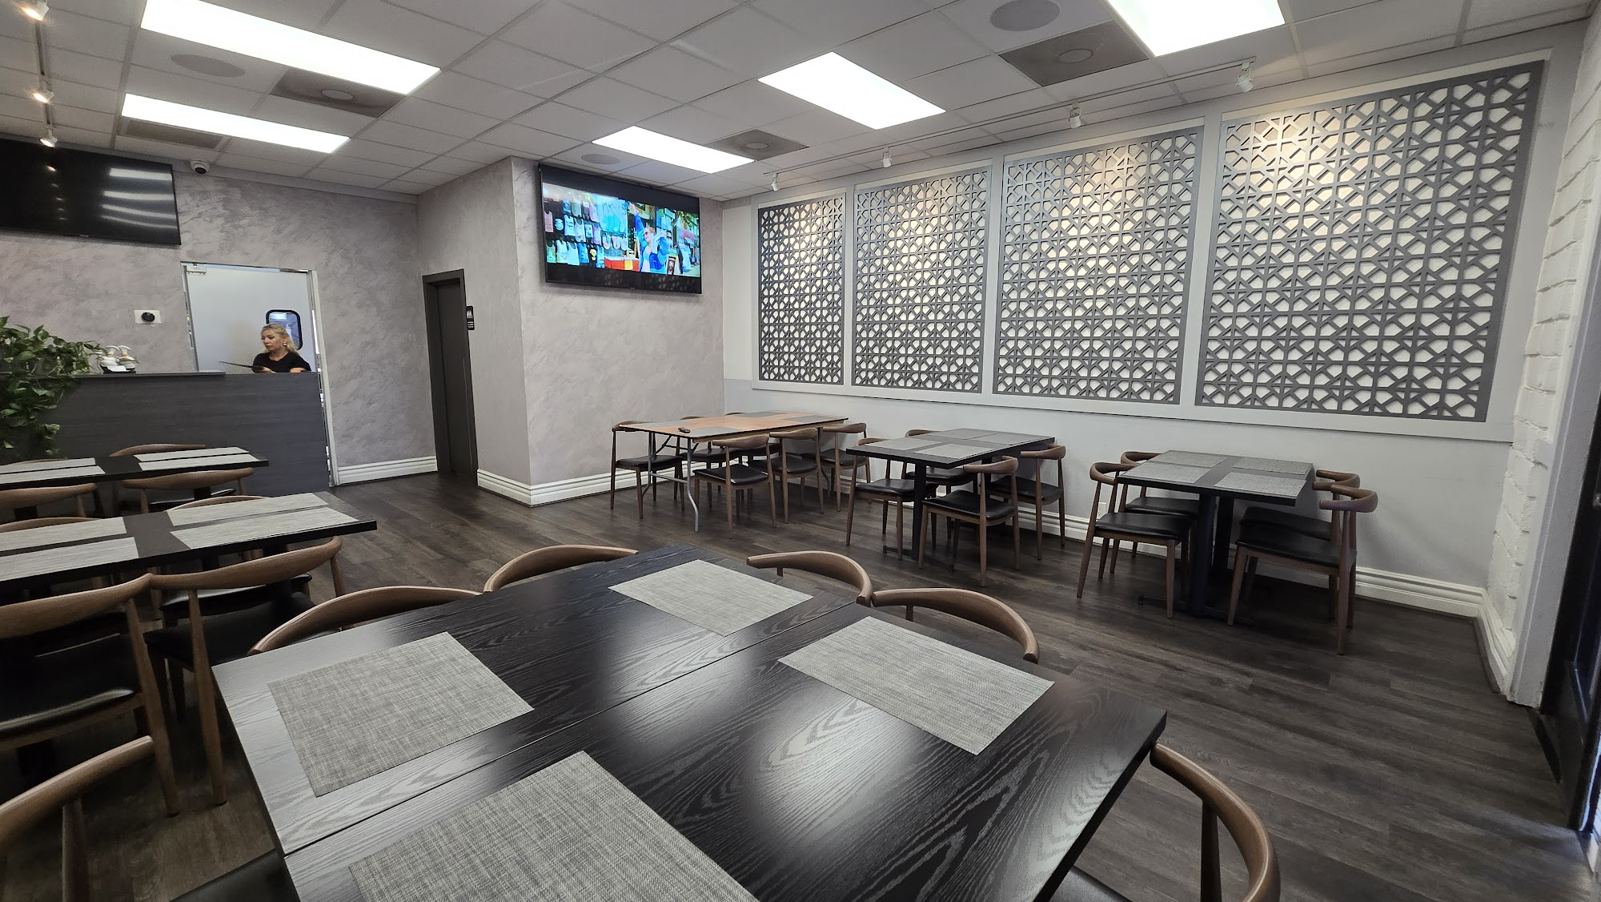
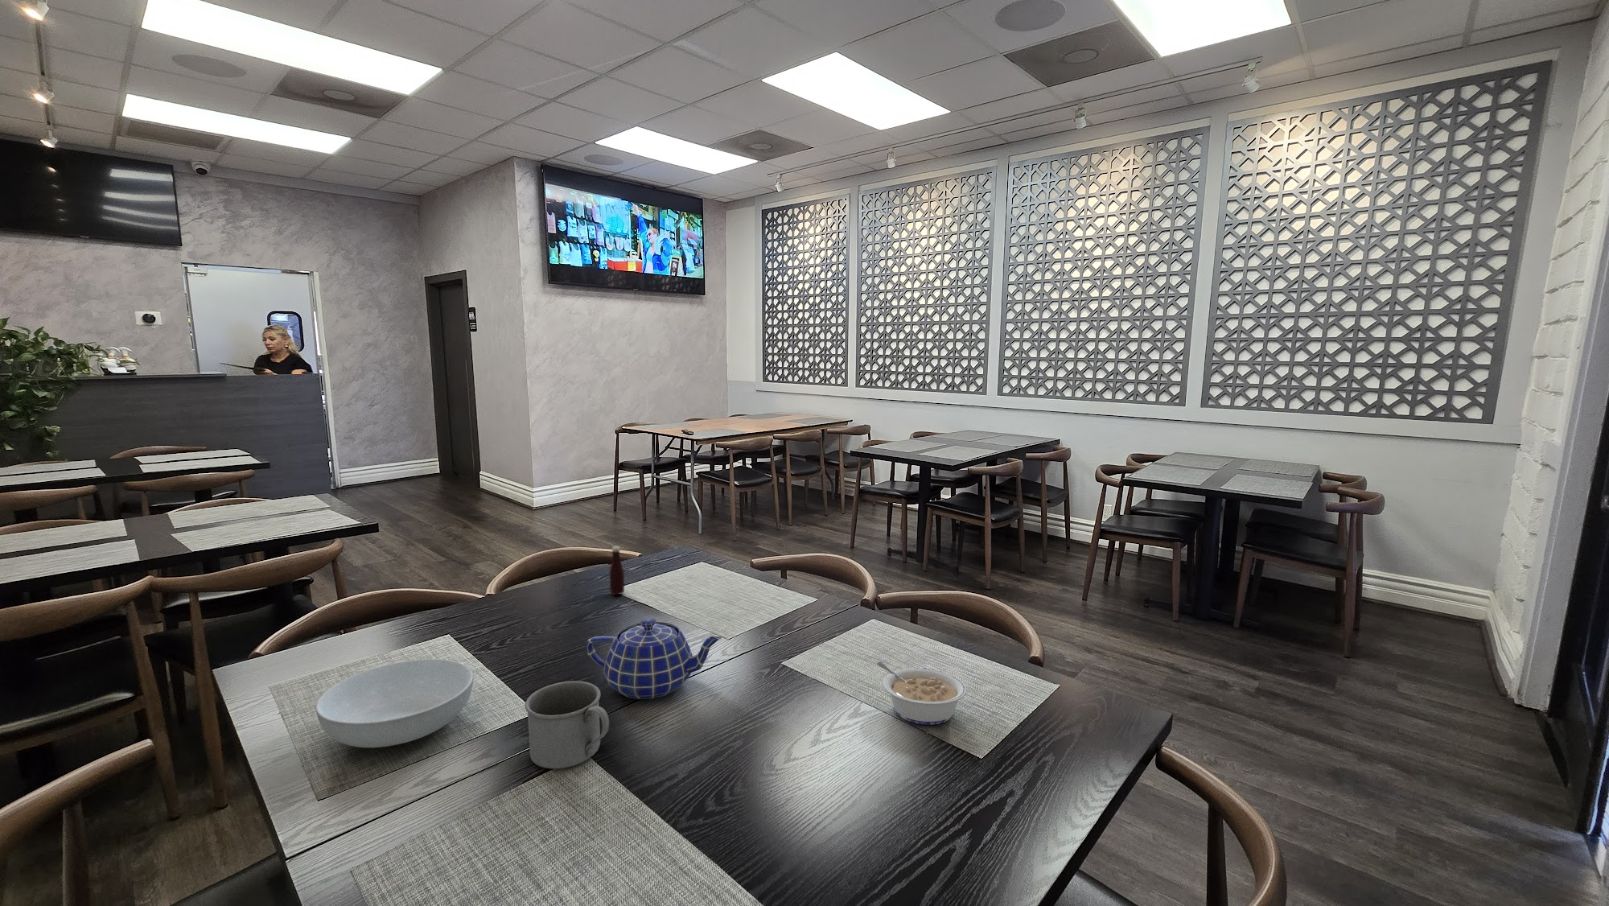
+ tabasco sauce (617, 570)
+ serving bowl (400, 707)
+ legume (921, 695)
+ teapot (653, 653)
+ mug (569, 724)
